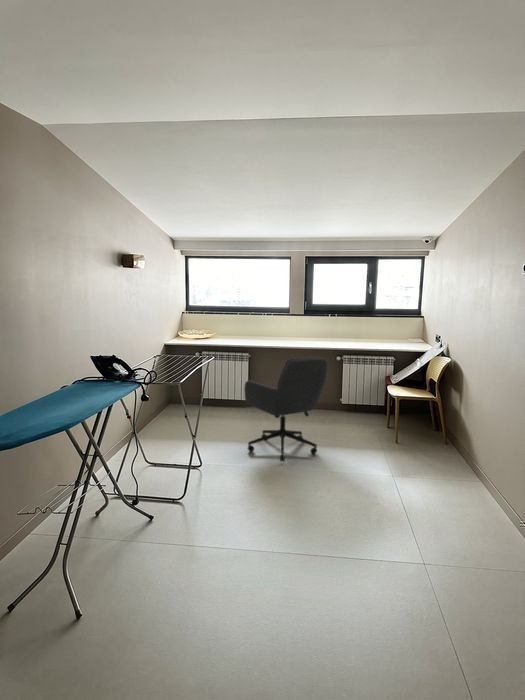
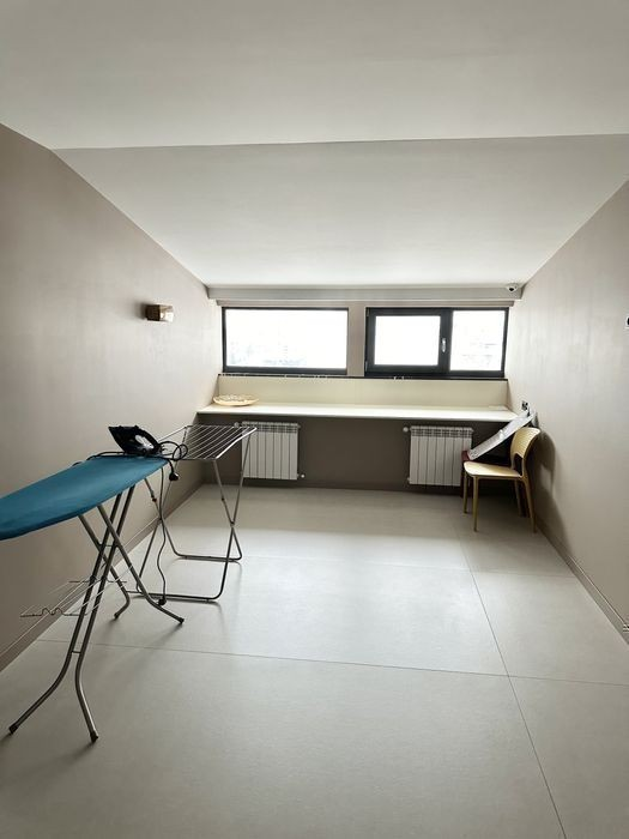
- office chair (284, 402)
